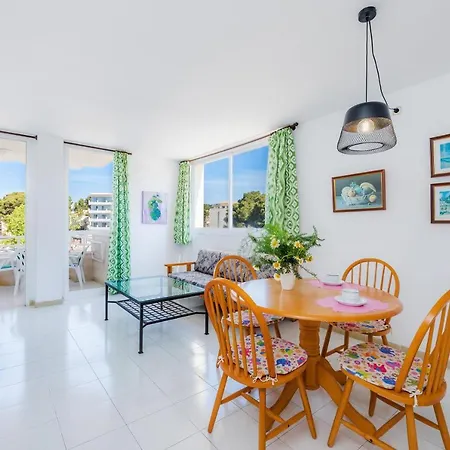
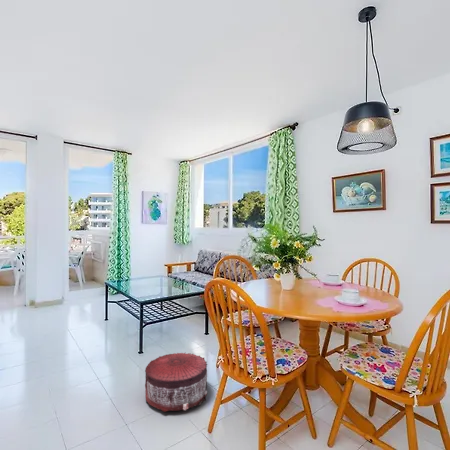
+ pouf (177, 377)
